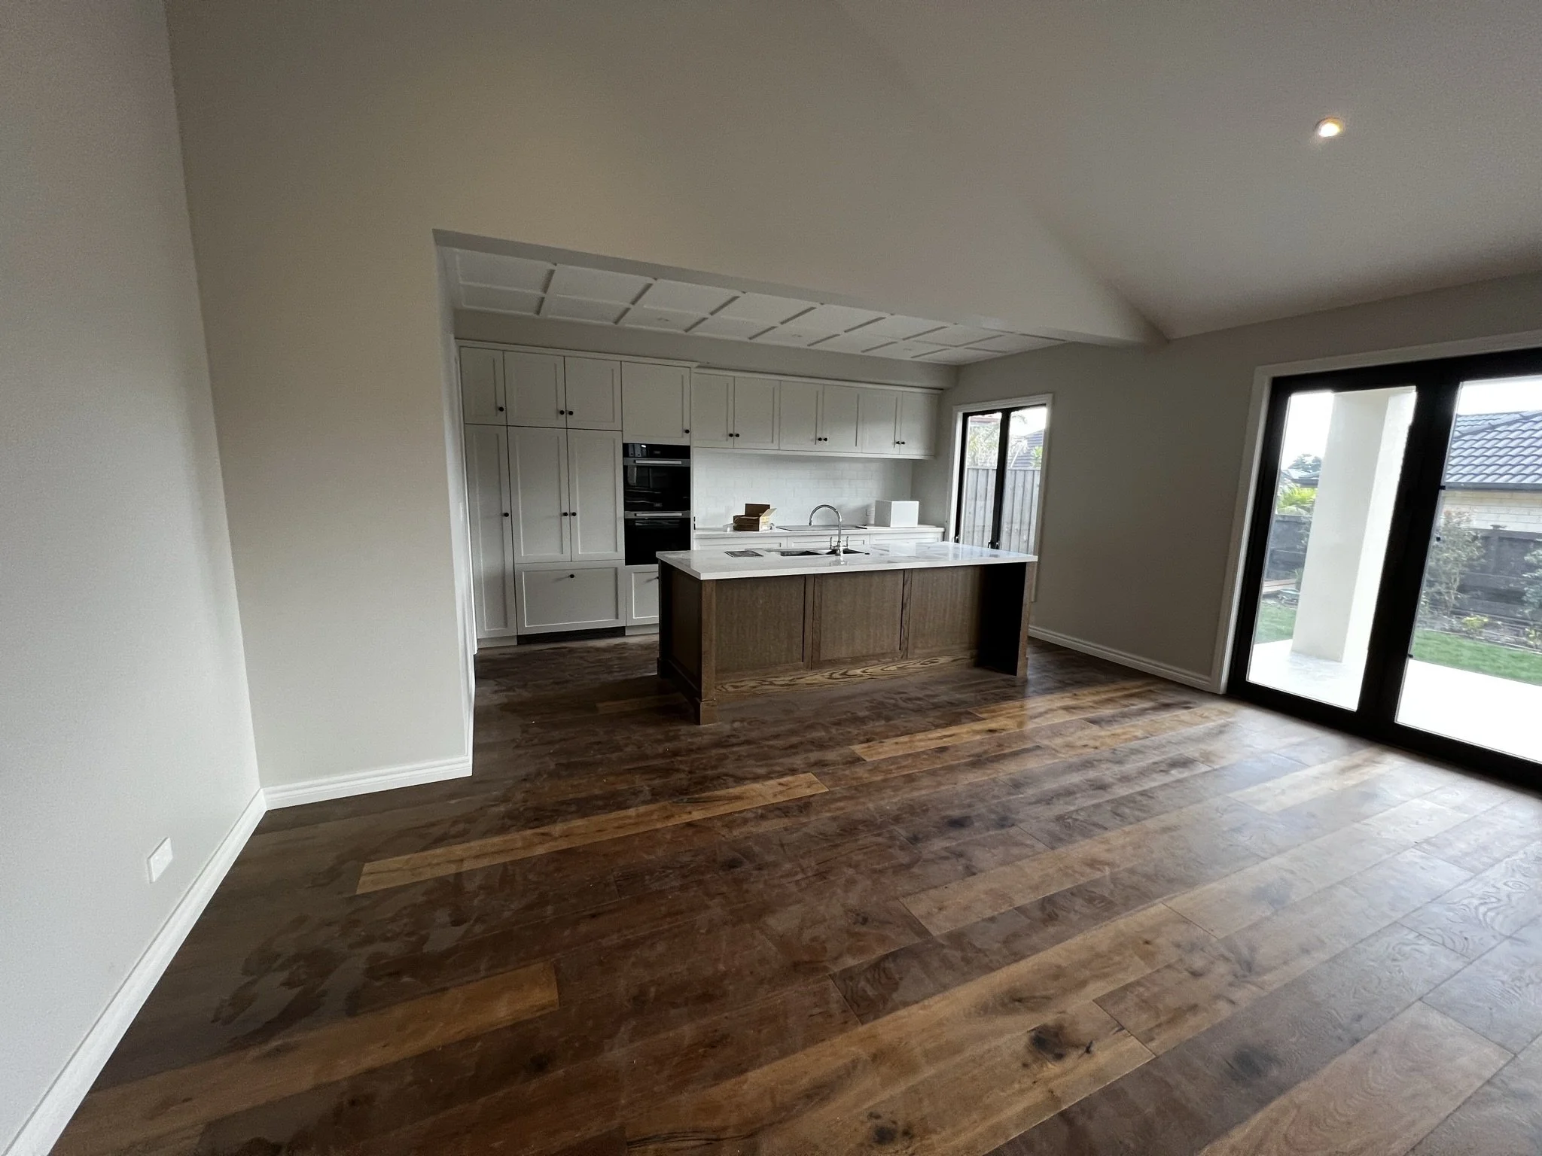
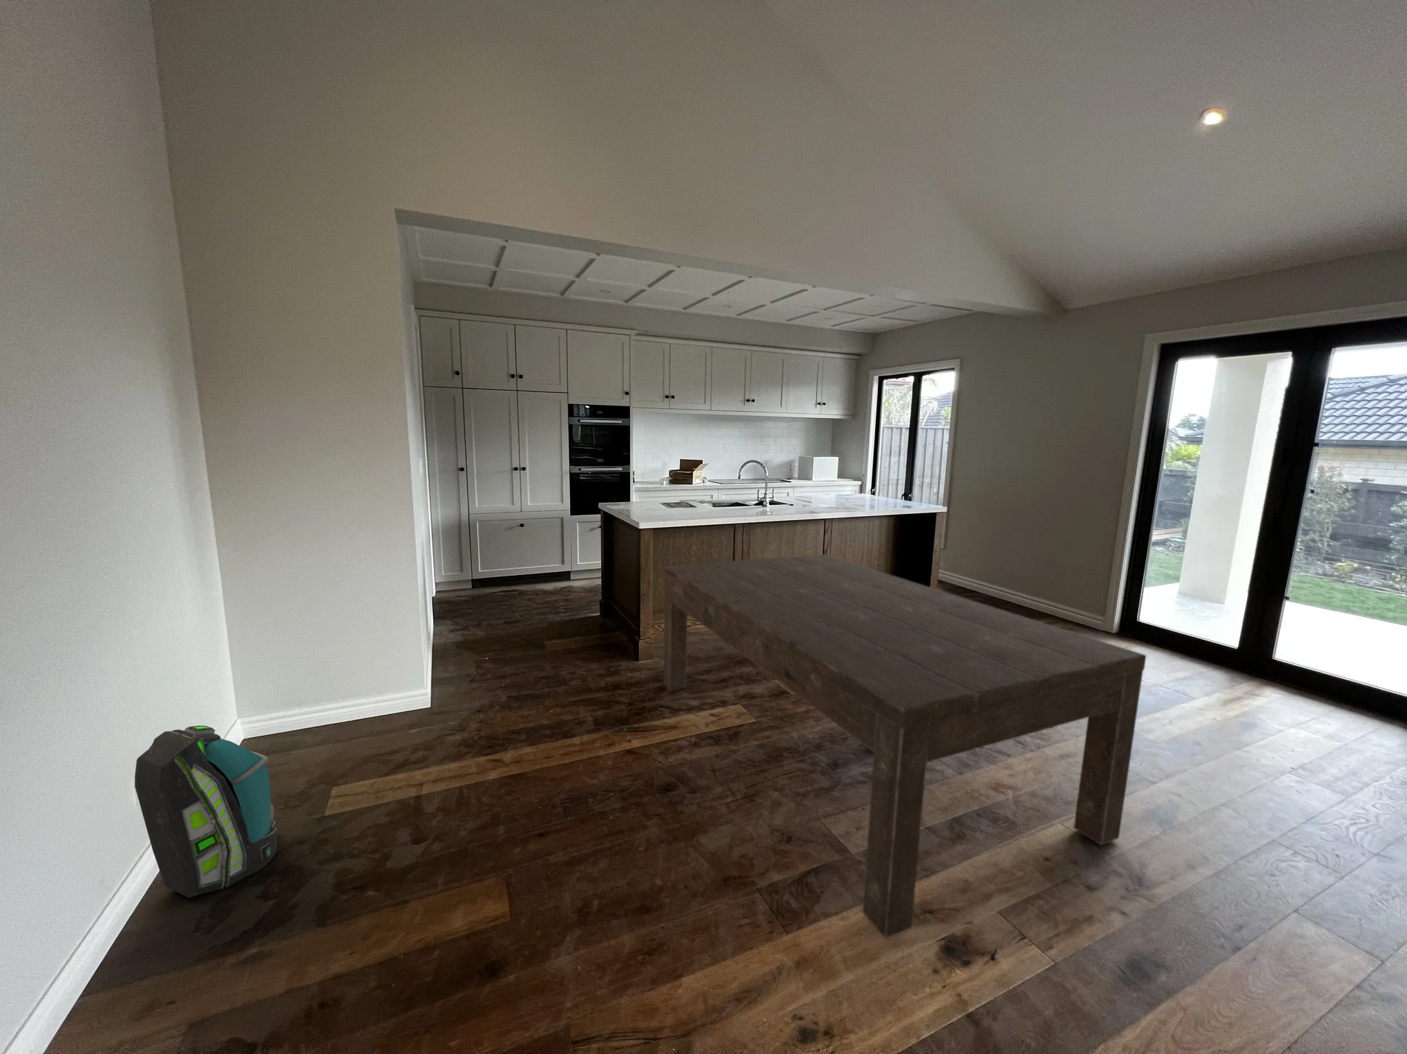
+ dining table (843, 673)
+ backpack (208, 802)
